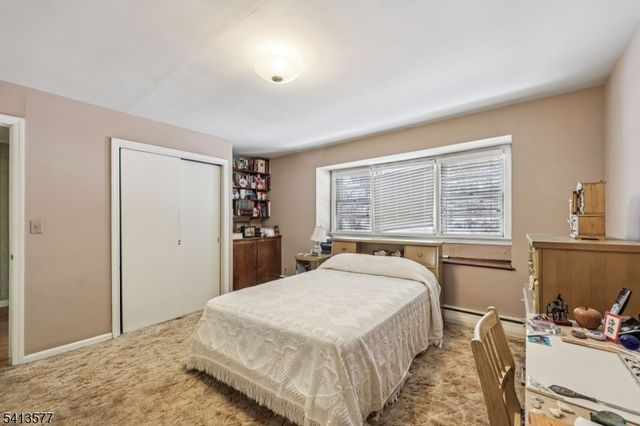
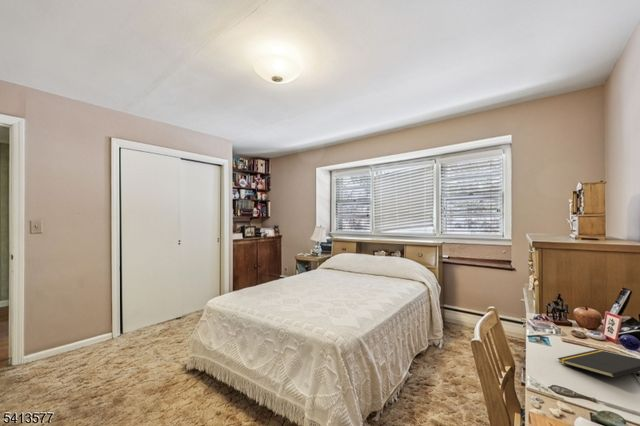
+ notepad (604, 362)
